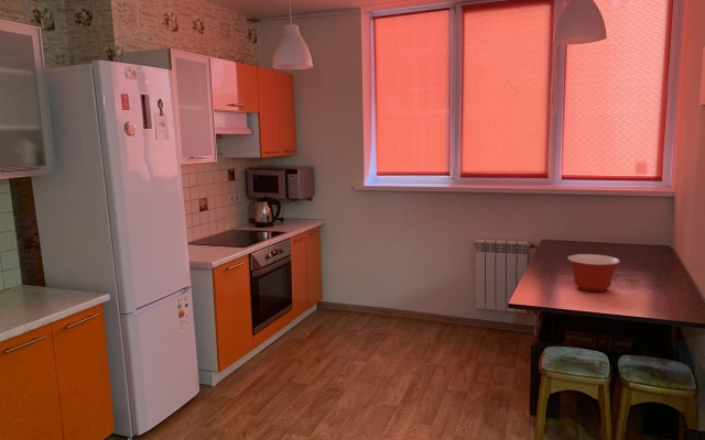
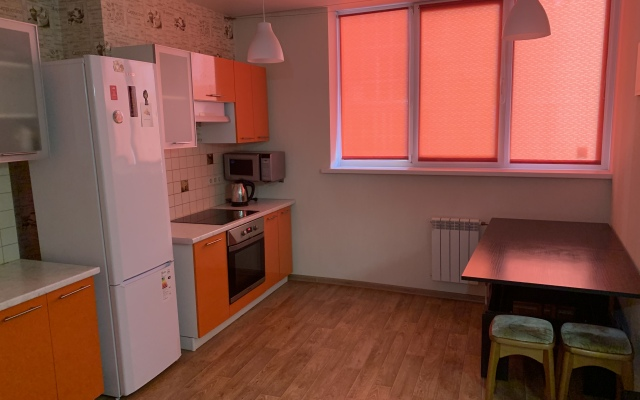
- mixing bowl (593, 274)
